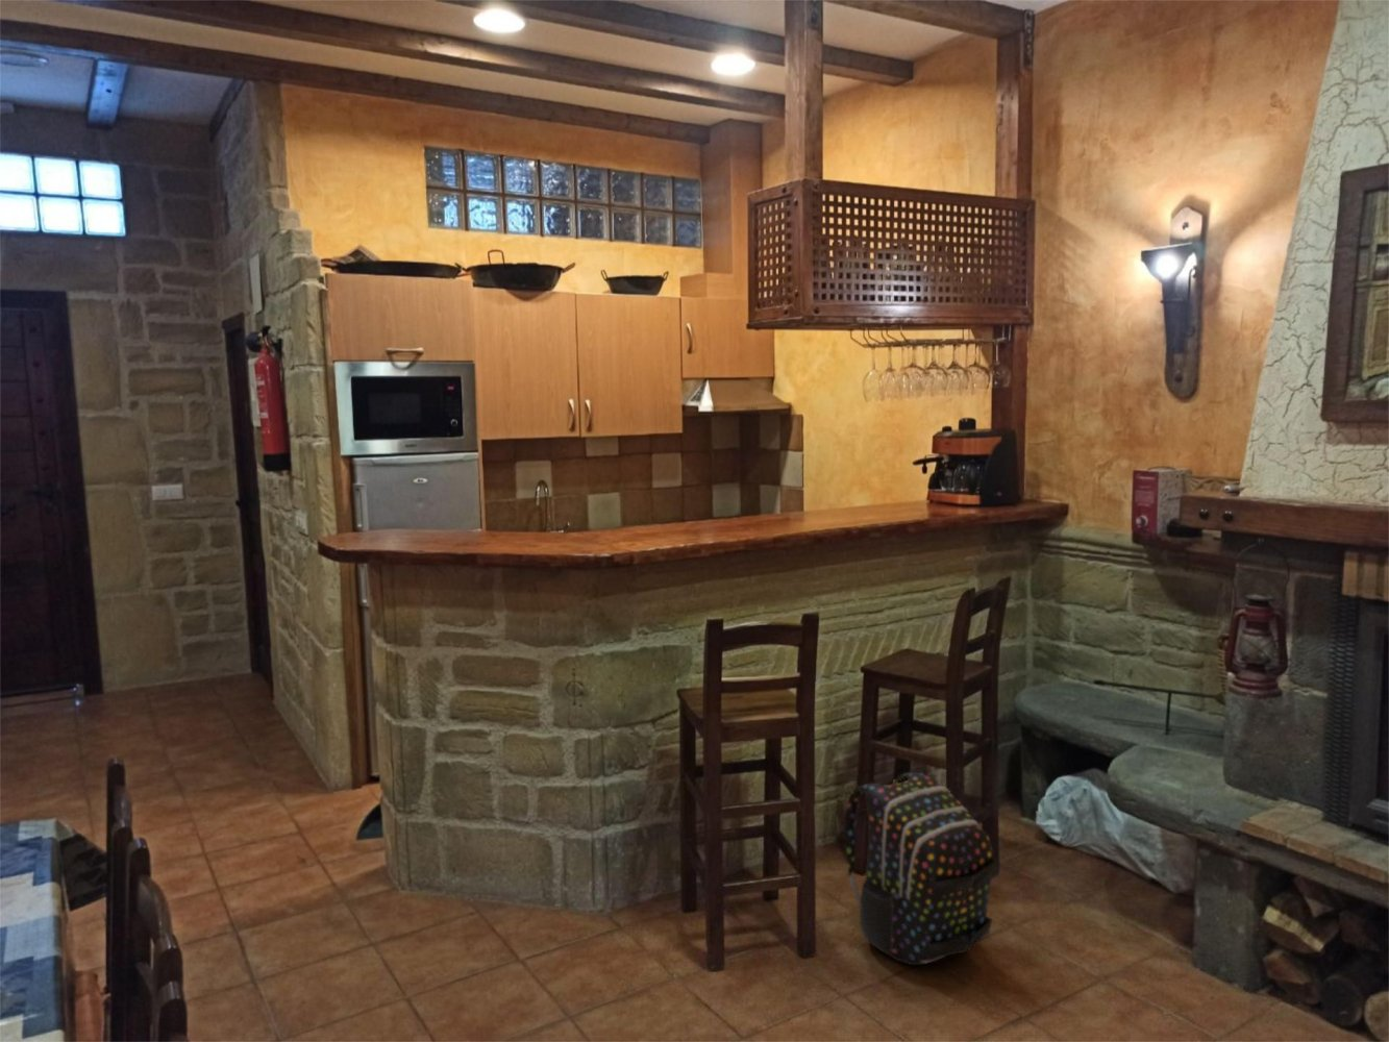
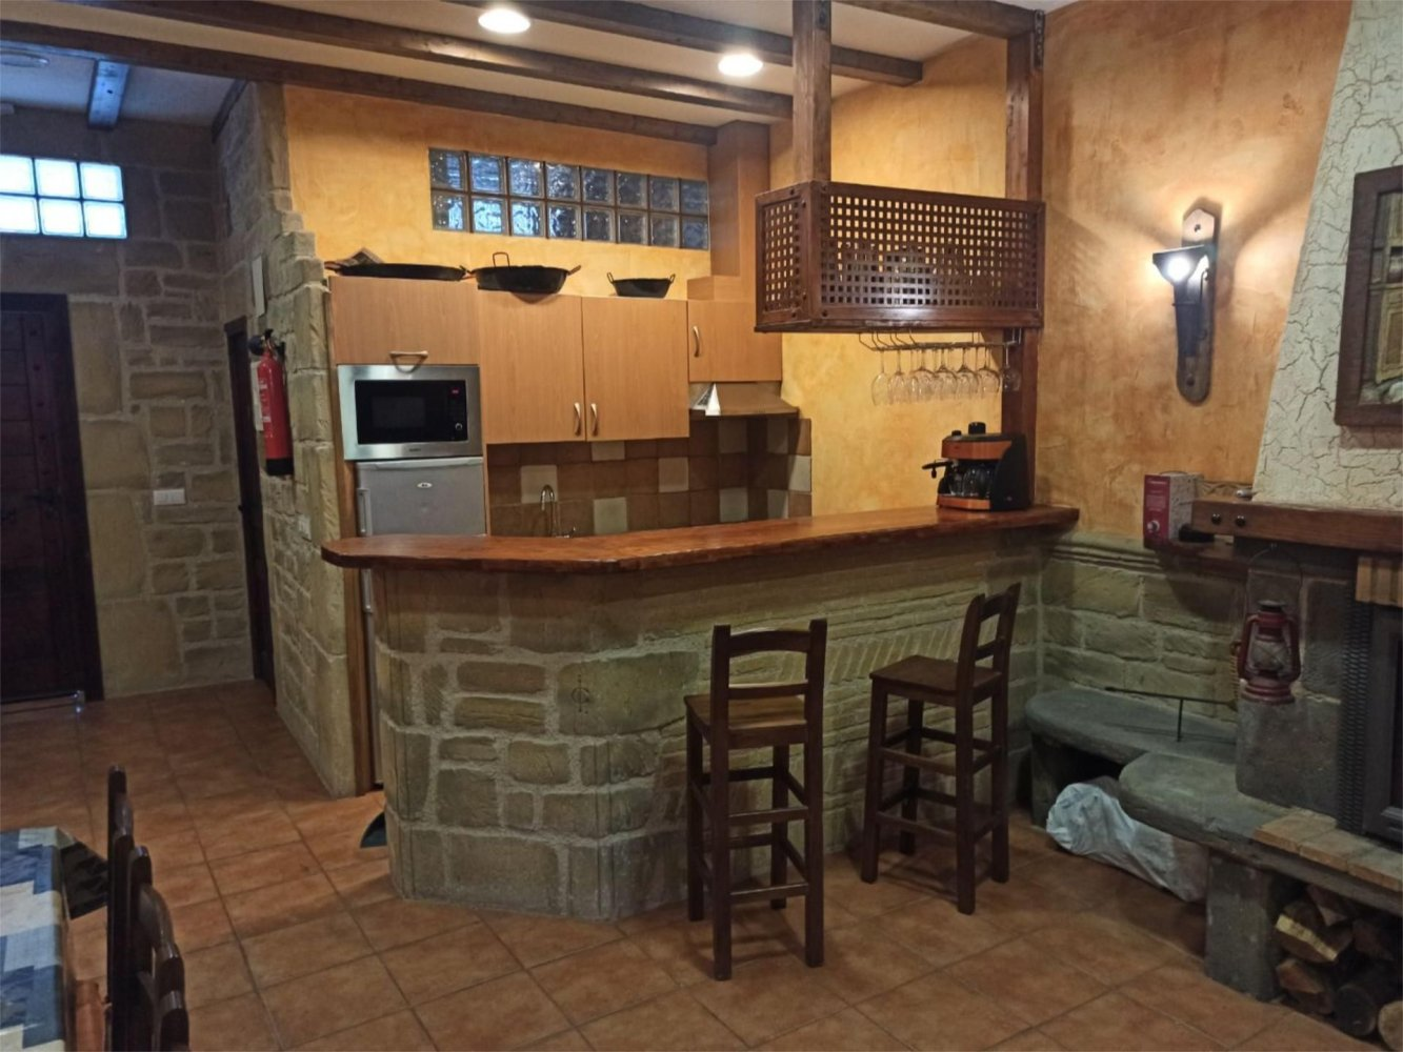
- backpack (917, 867)
